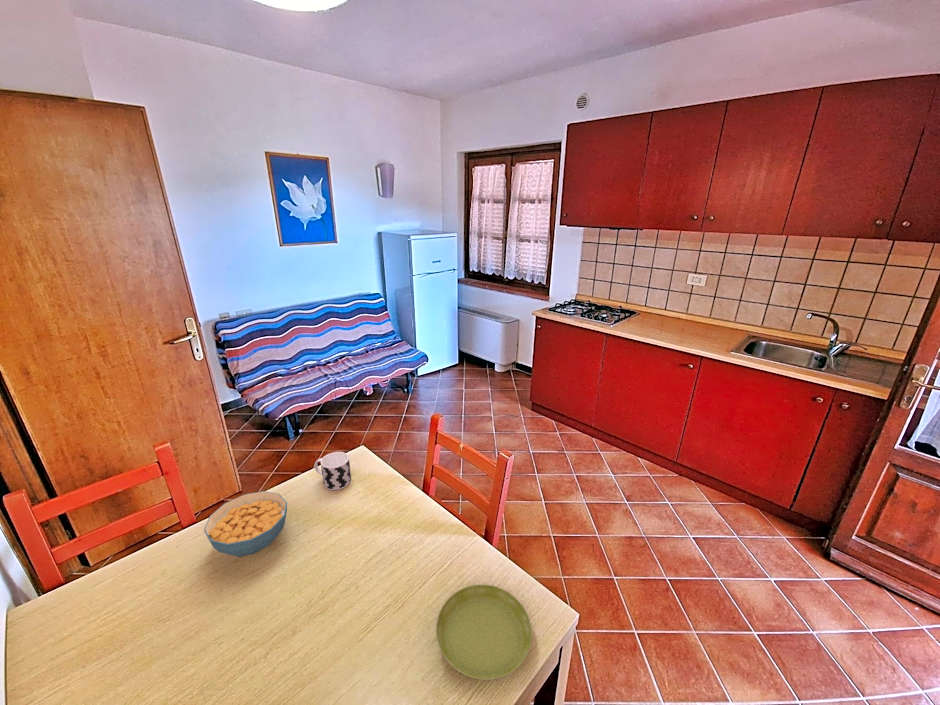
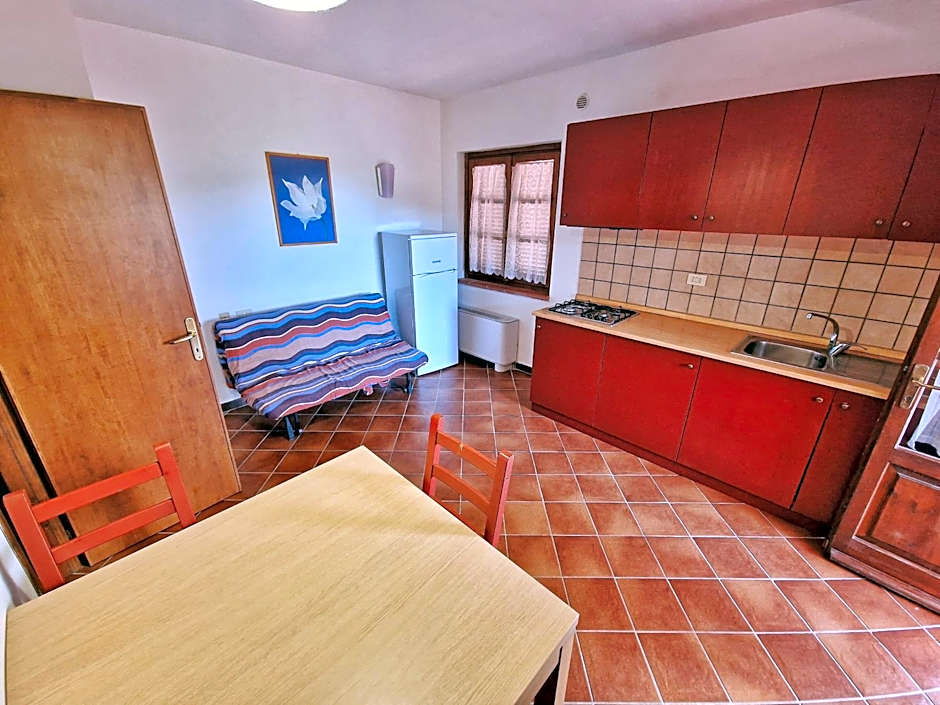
- cup (331, 470)
- cereal bowl (250, 529)
- saucer (483, 631)
